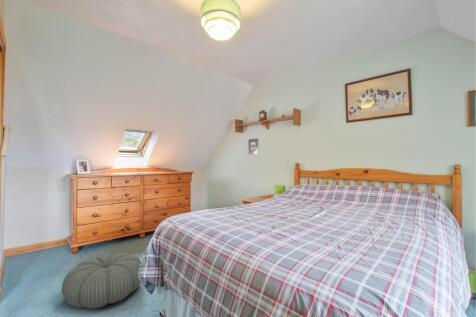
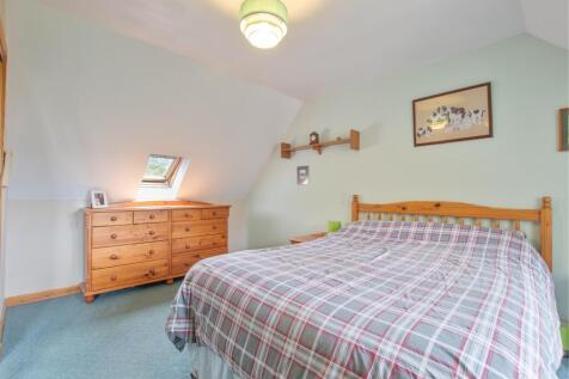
- pouf (105, 277)
